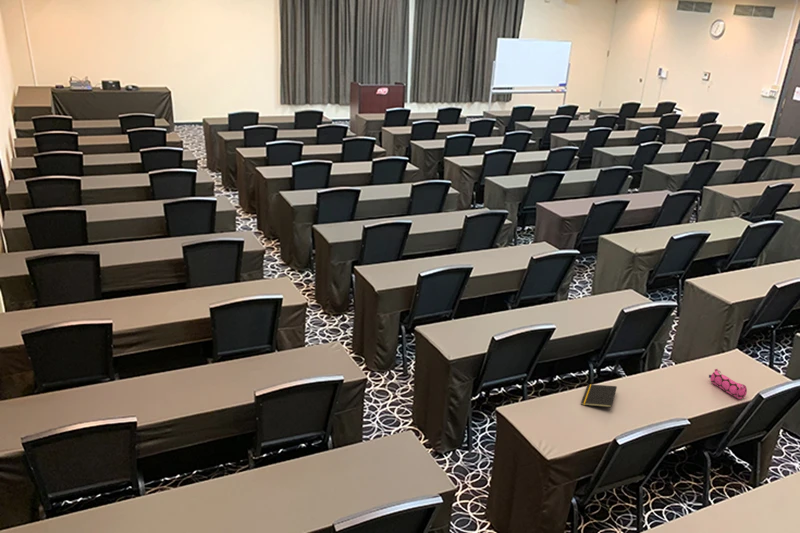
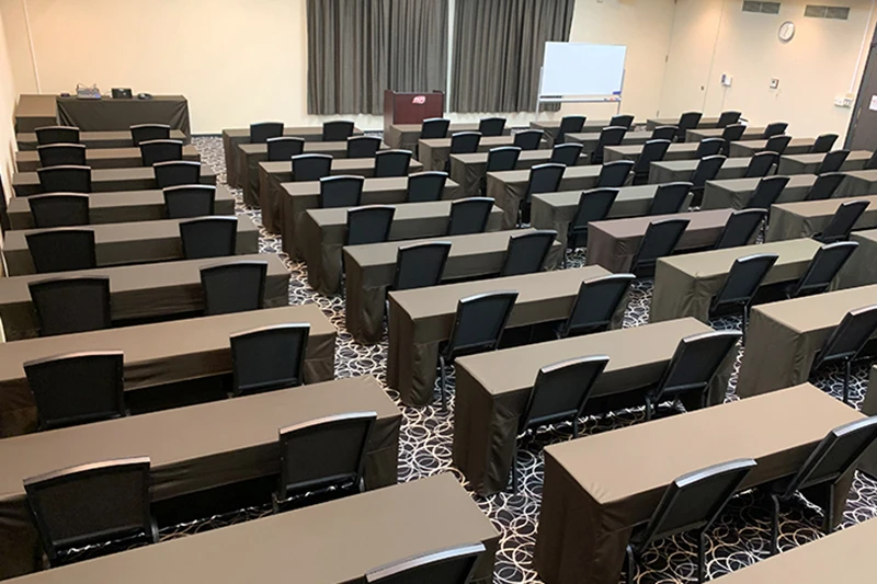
- pencil case (728, 383)
- notepad (599, 395)
